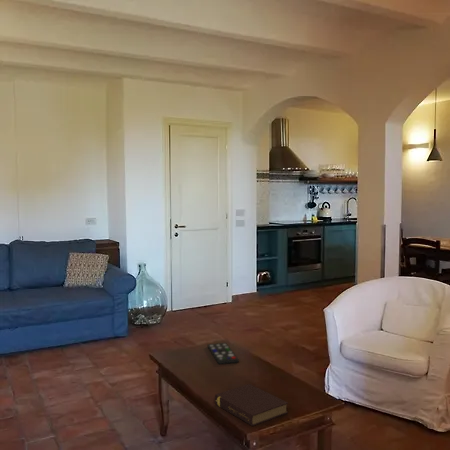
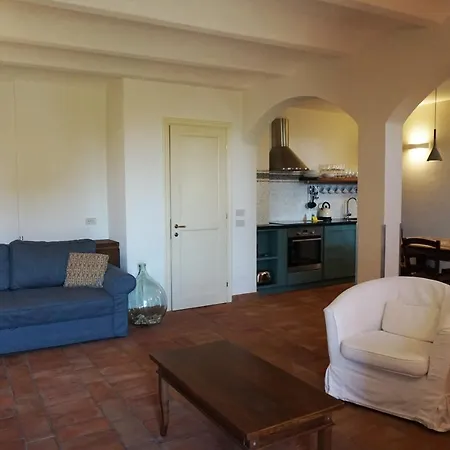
- book (250, 403)
- remote control (222, 352)
